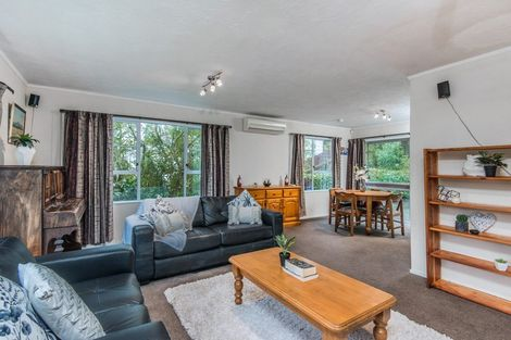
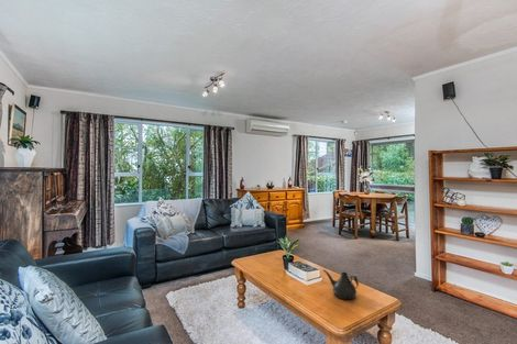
+ teapot (340, 282)
